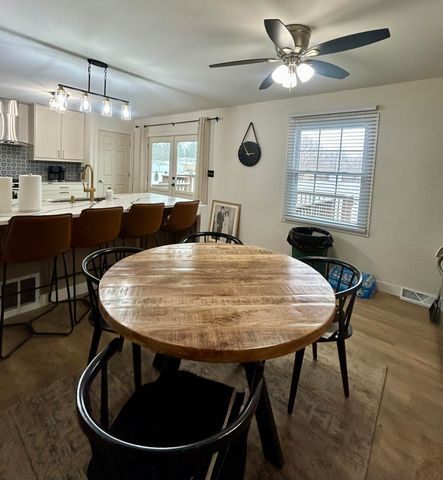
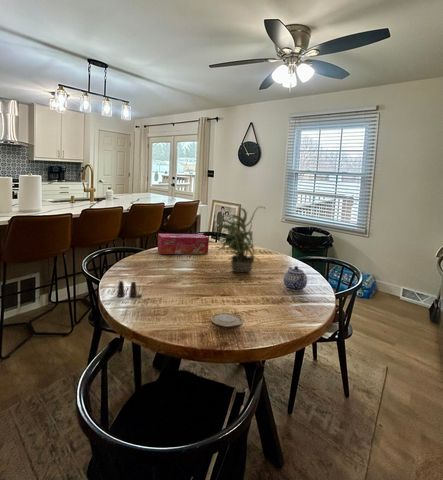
+ salt shaker (130, 288)
+ wood slice (226, 322)
+ potted plant (238, 239)
+ teapot (295, 277)
+ tissue box (182, 243)
